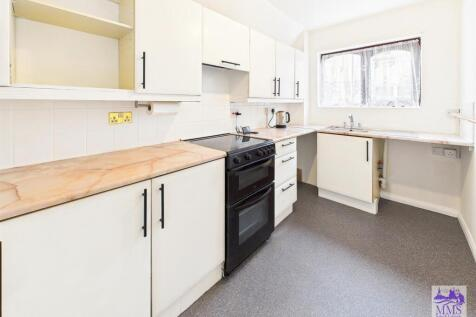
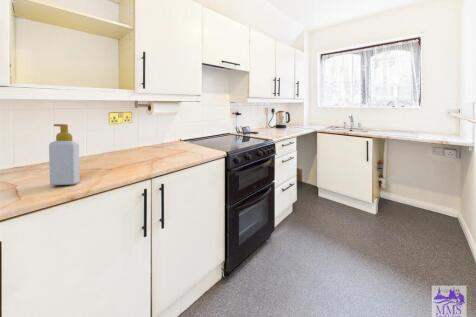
+ soap bottle (64, 154)
